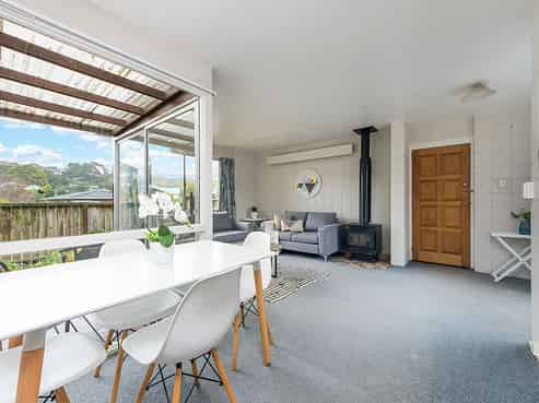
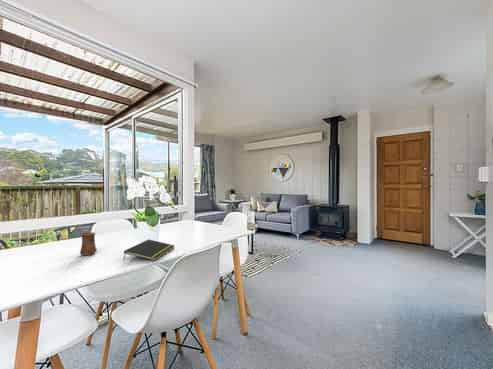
+ cup (88, 243)
+ notepad (151, 249)
